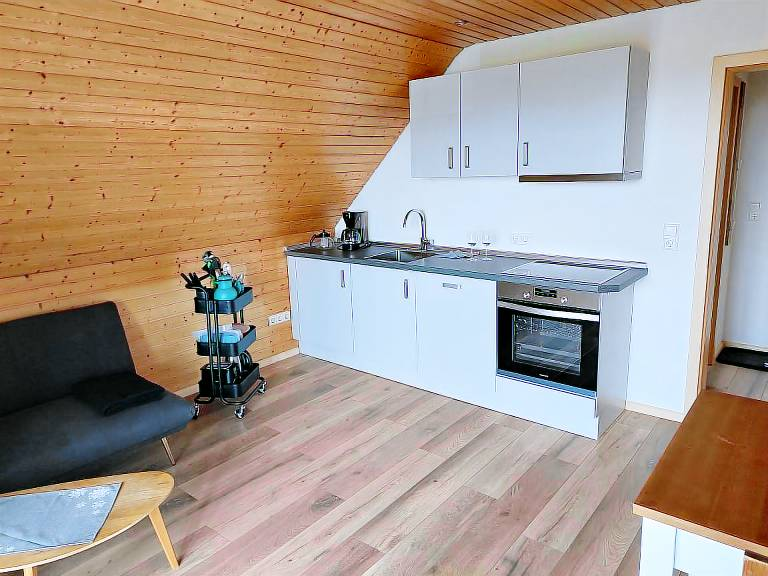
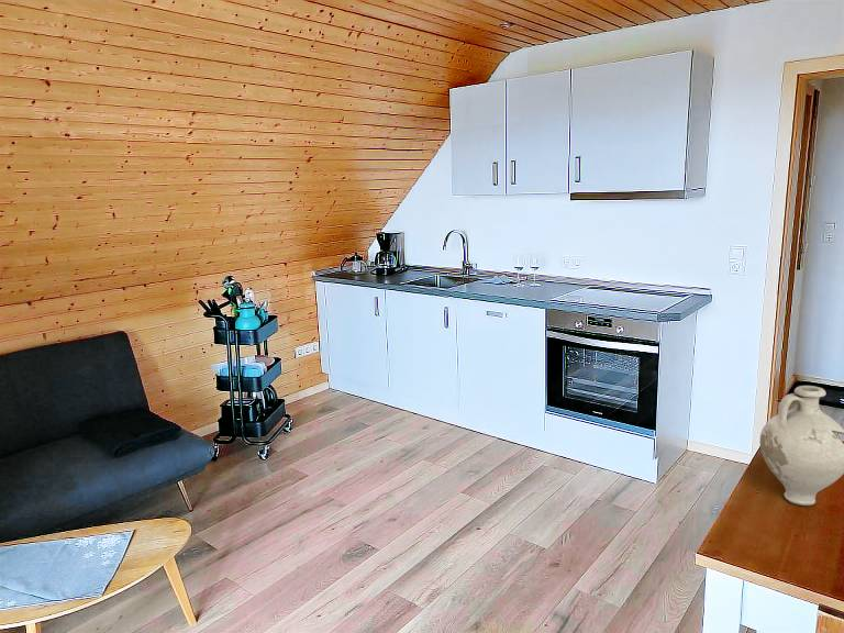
+ decorative vase (804, 444)
